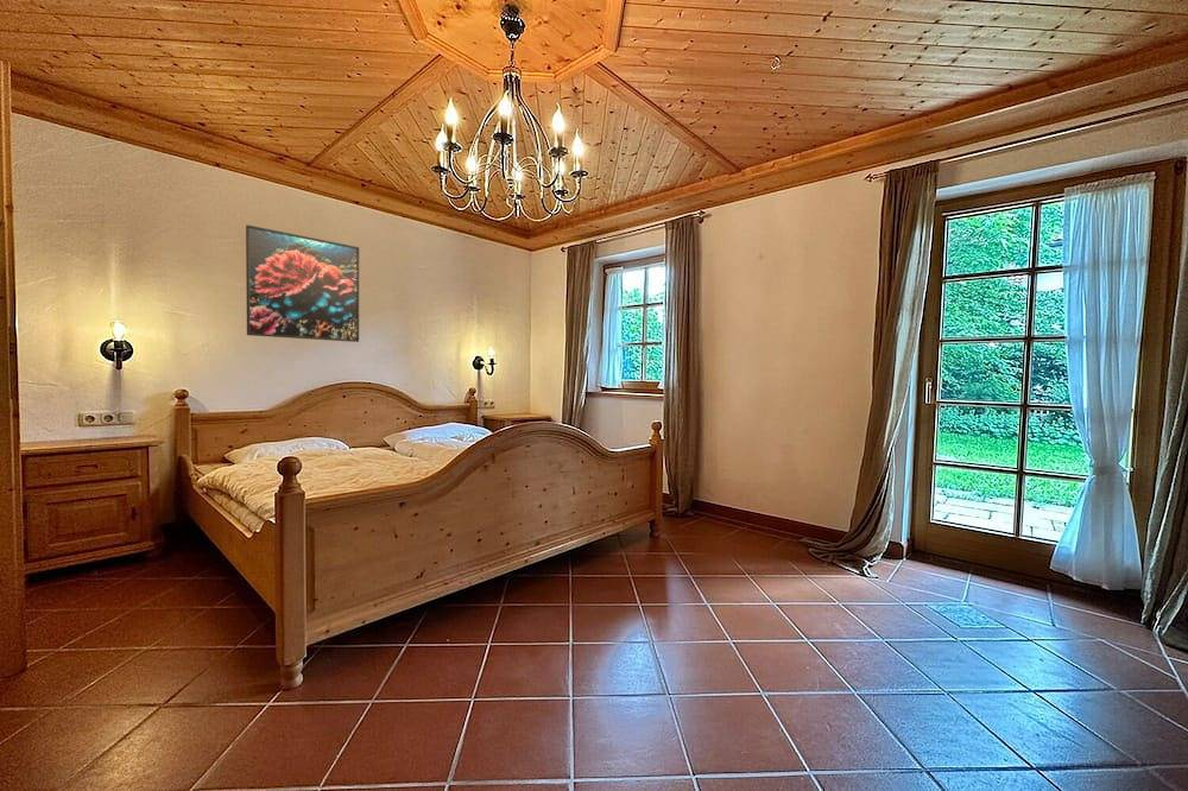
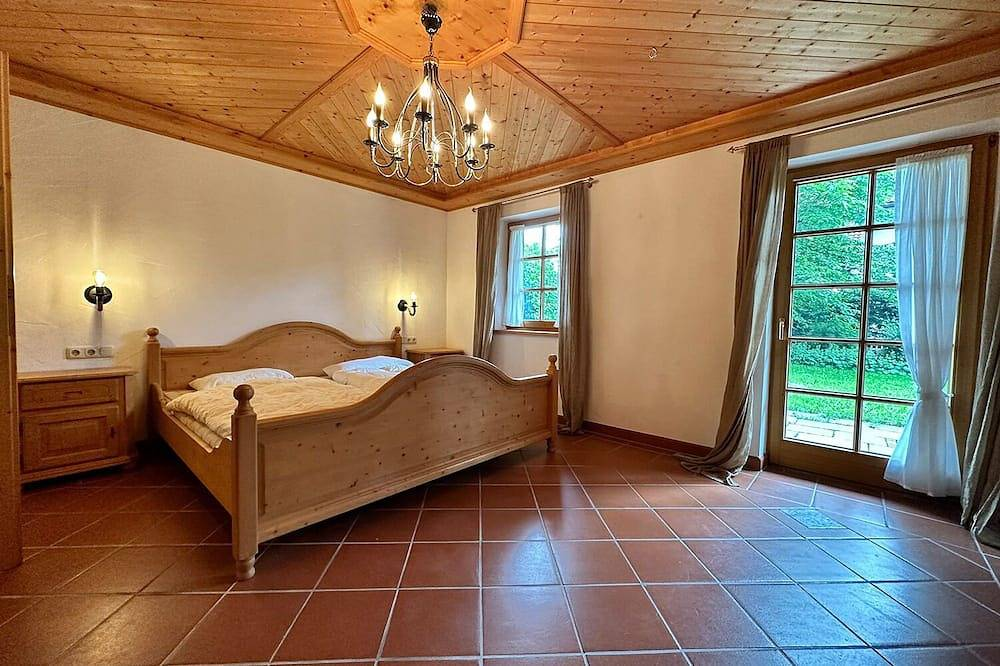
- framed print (307, 287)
